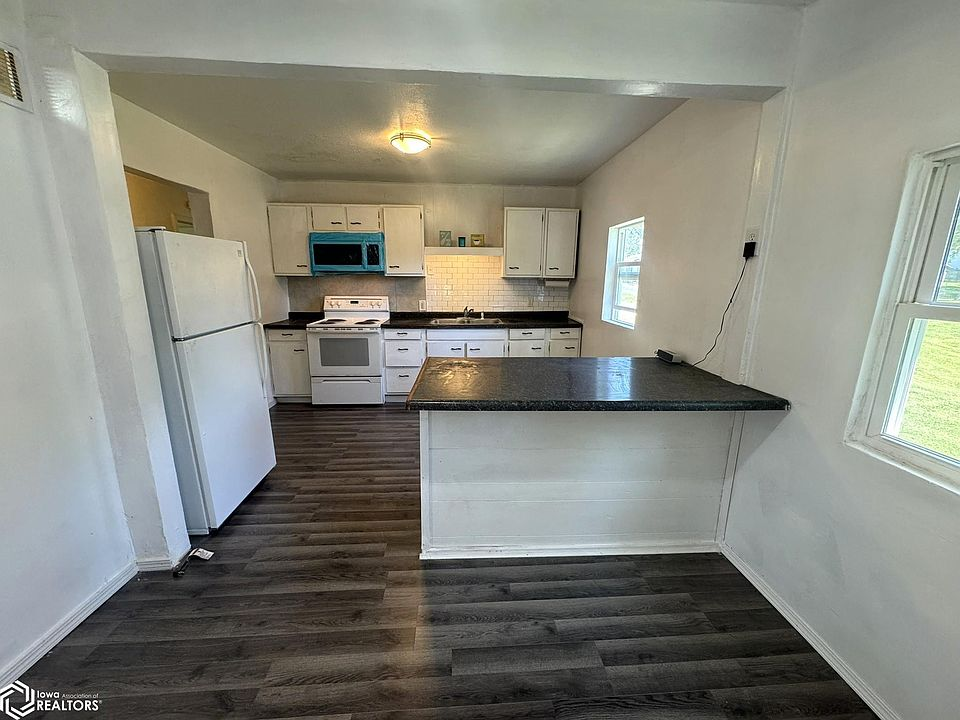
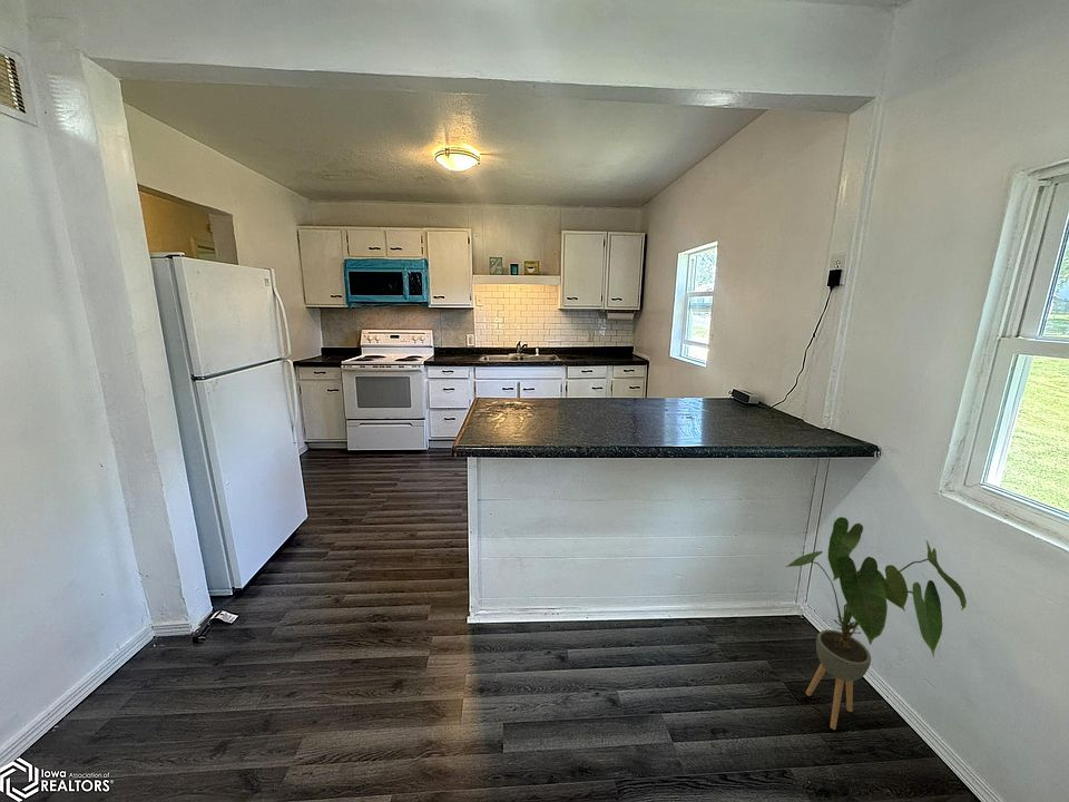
+ house plant (865, 633)
